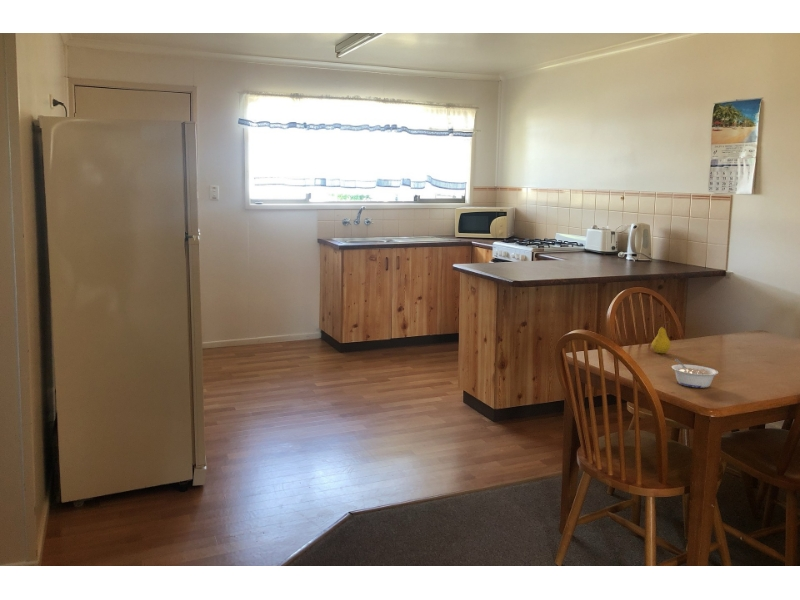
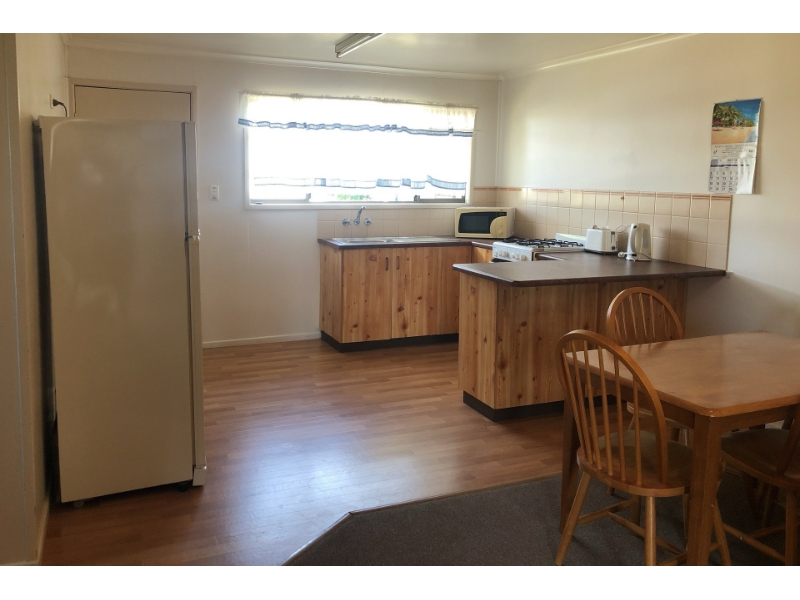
- legume (692, 374)
- fruit (661, 337)
